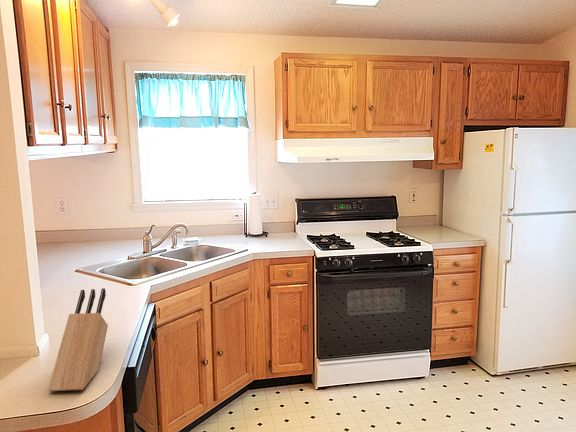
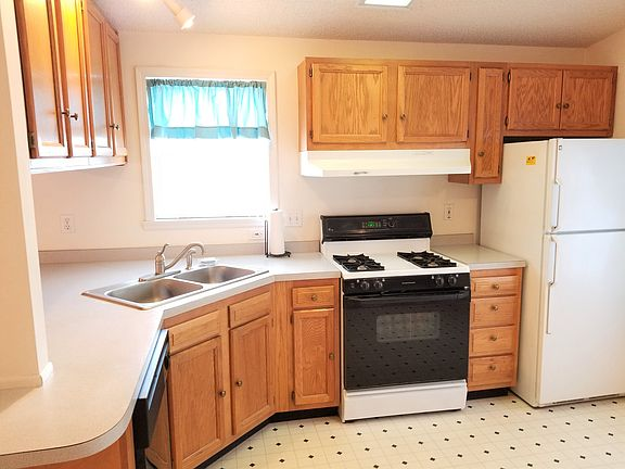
- knife block (81, 334)
